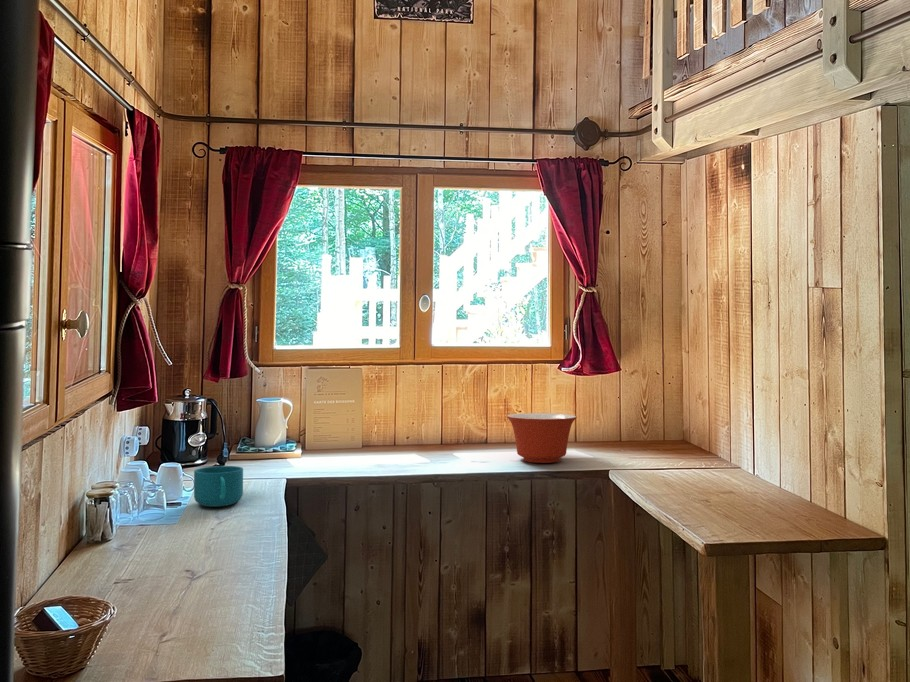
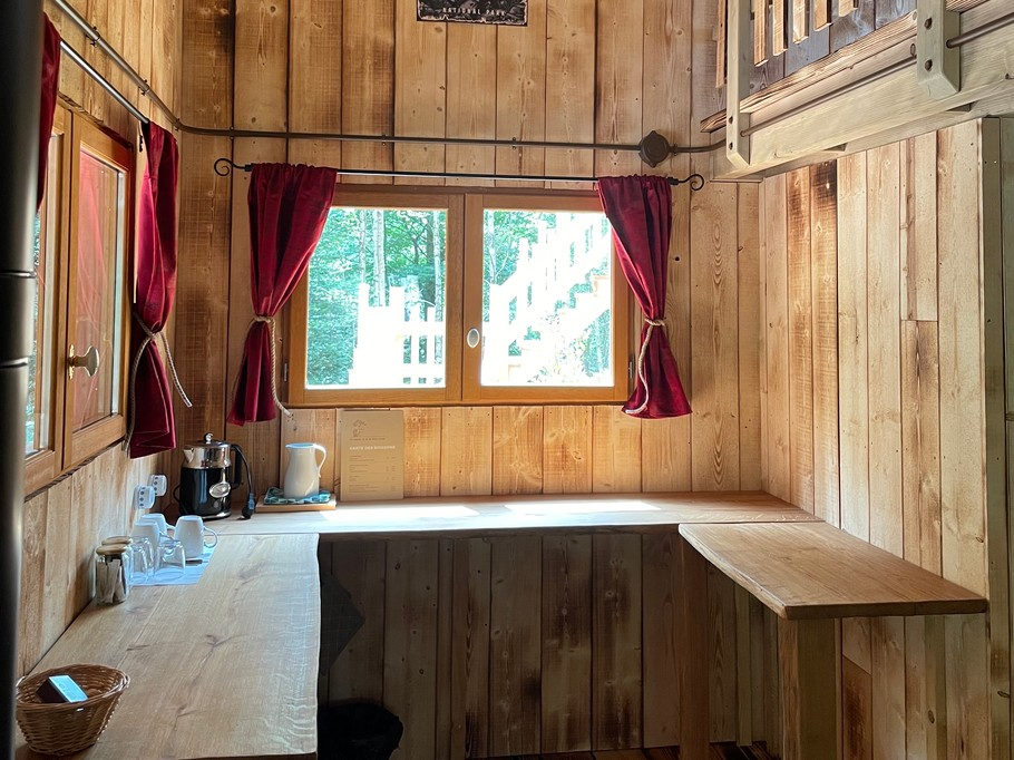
- mixing bowl (541, 438)
- cup (219, 487)
